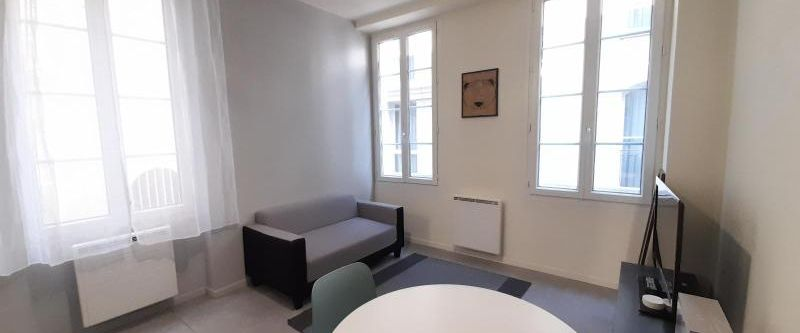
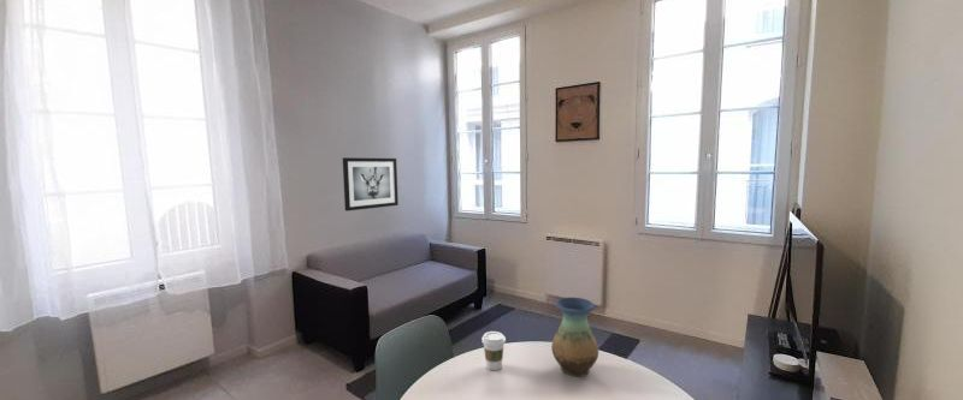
+ wall art (372, 183)
+ coffee cup (494, 351)
+ vase (574, 336)
